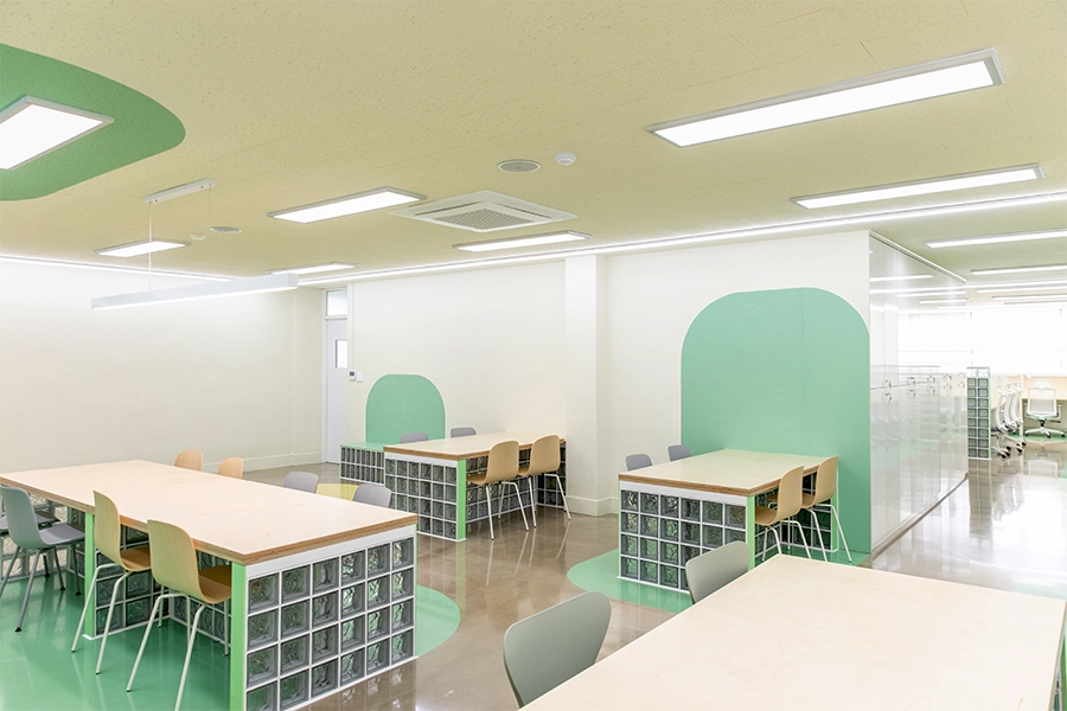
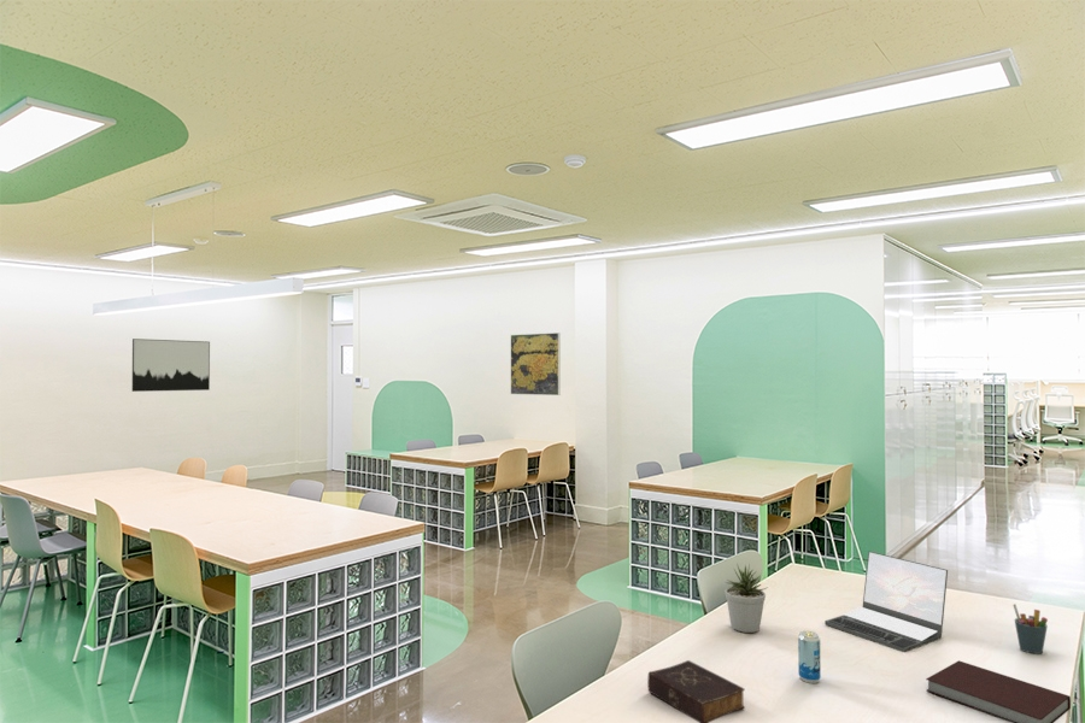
+ notebook (996, 693)
+ wall art (172, 365)
+ potted plant (746, 596)
+ pen holder (1031, 628)
+ laptop (885, 596)
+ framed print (534, 364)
+ book (694, 689)
+ beverage can (809, 656)
